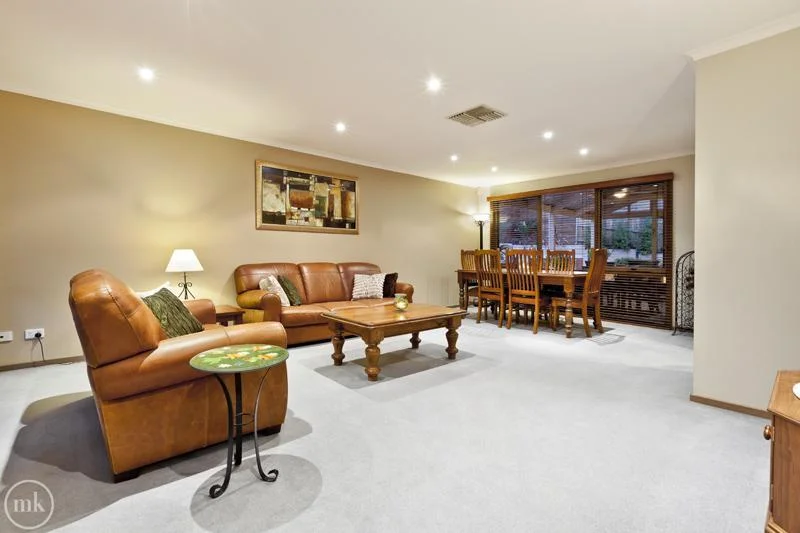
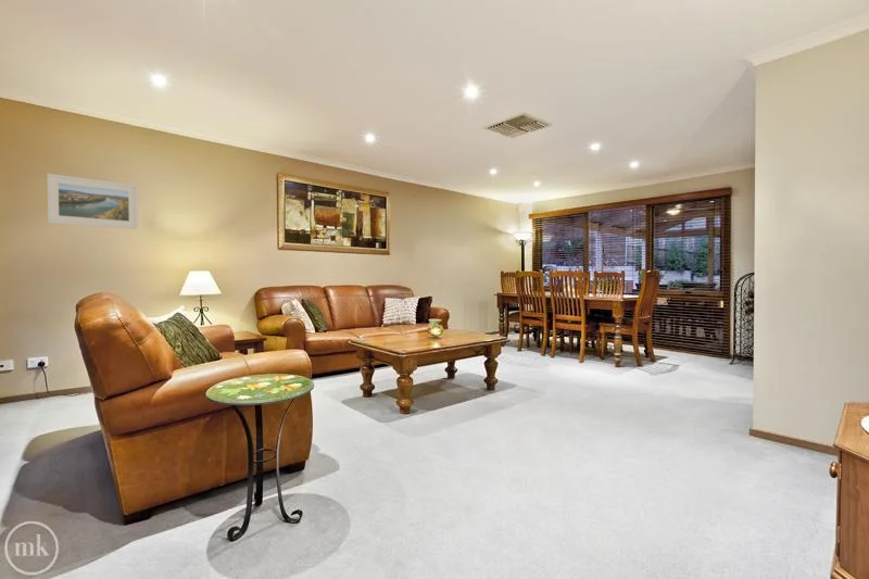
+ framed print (95, 202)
